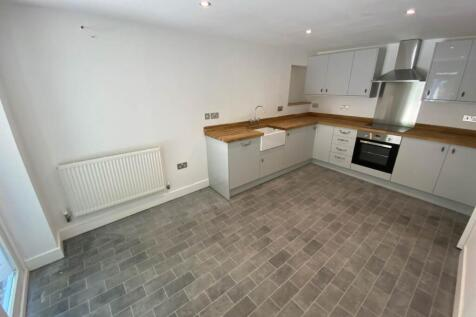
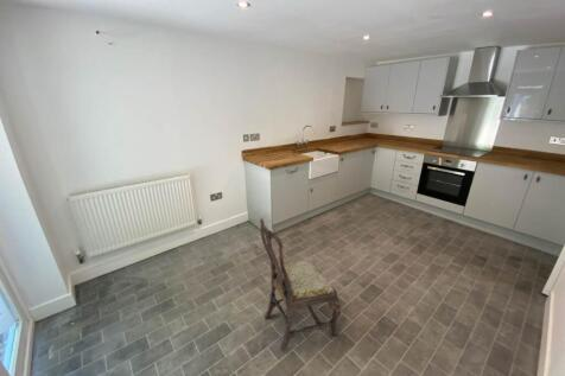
+ dining chair (299, 275)
